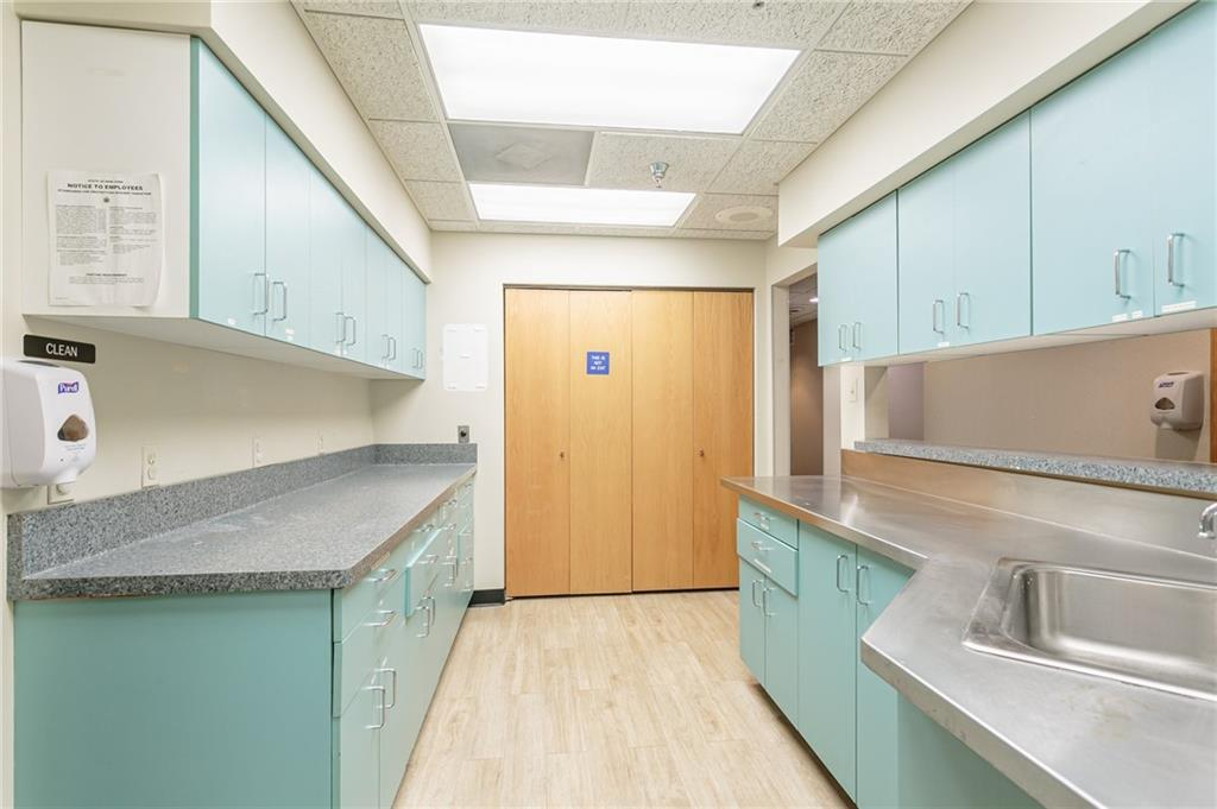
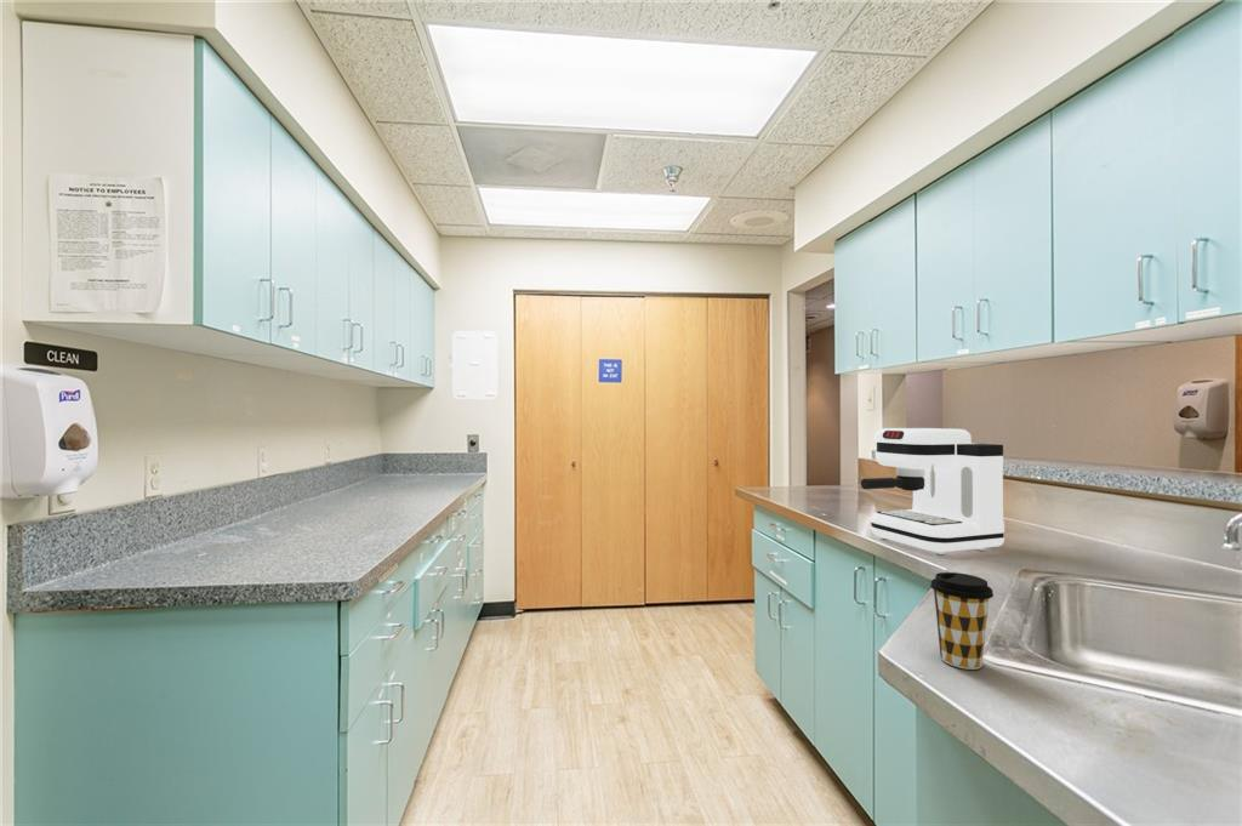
+ coffee maker (929, 485)
+ coffee cup (961, 620)
